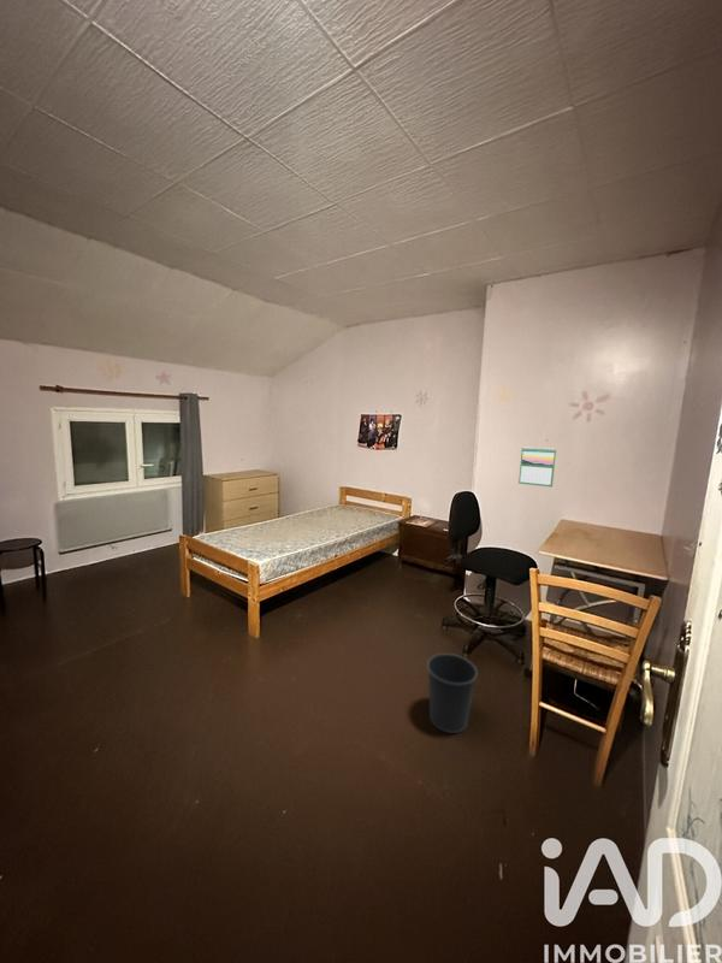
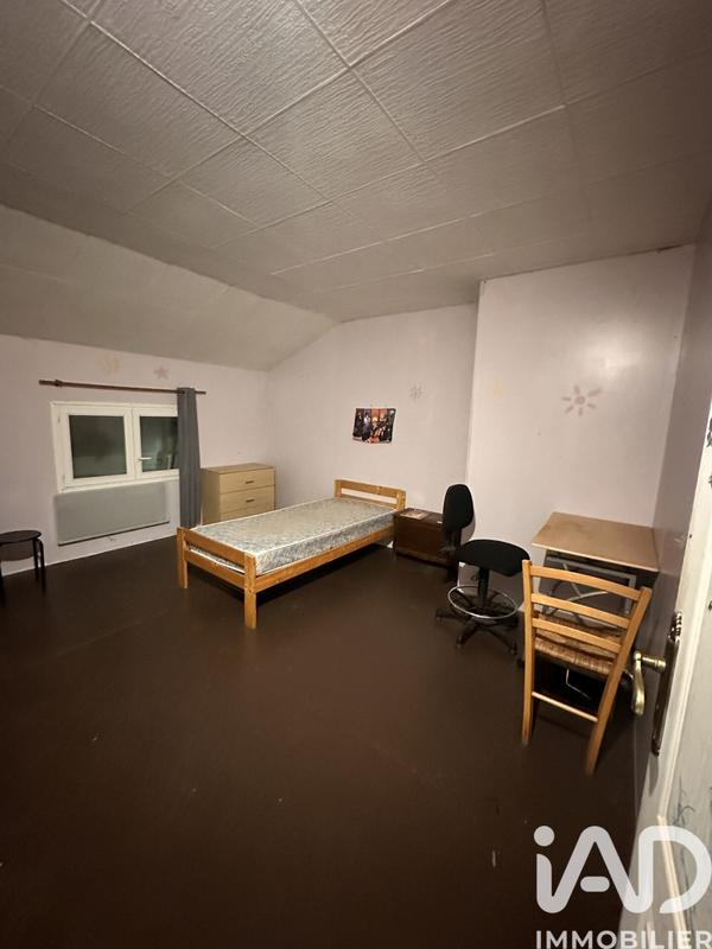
- calendar (537, 466)
- wastebasket (450, 693)
